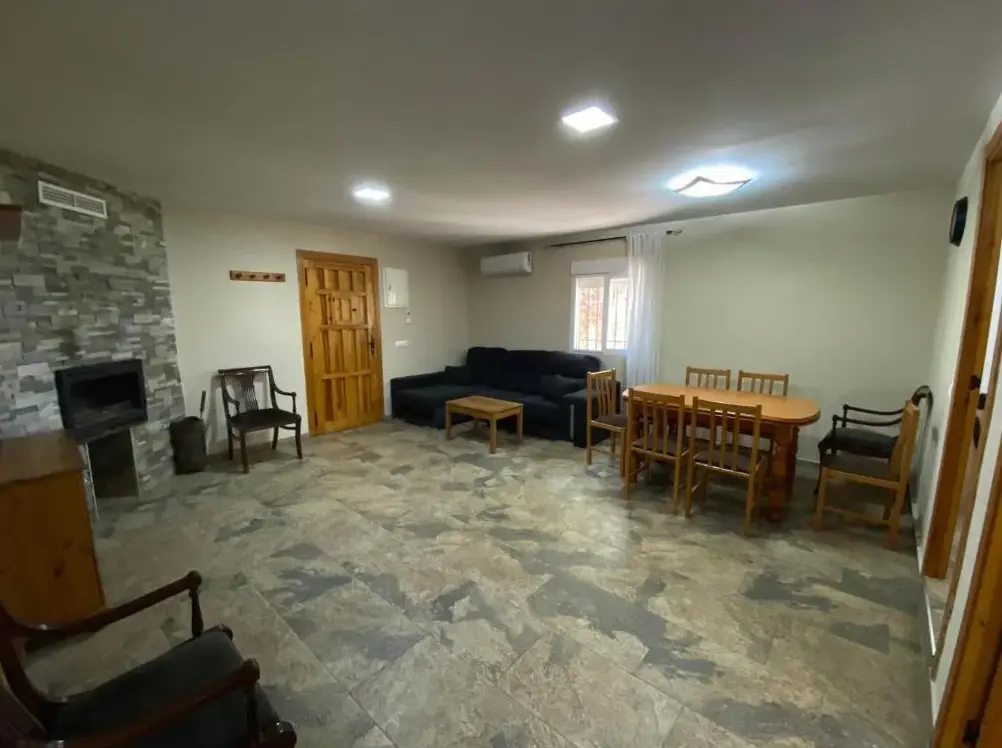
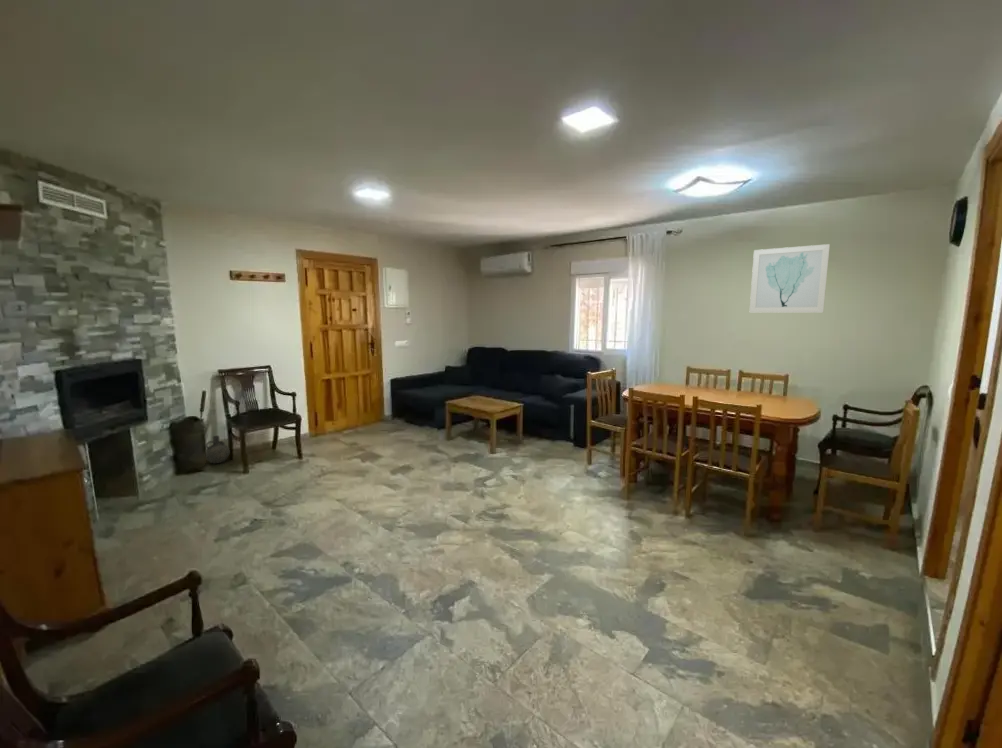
+ wall art (787, 280)
+ ceramic jug (217, 449)
